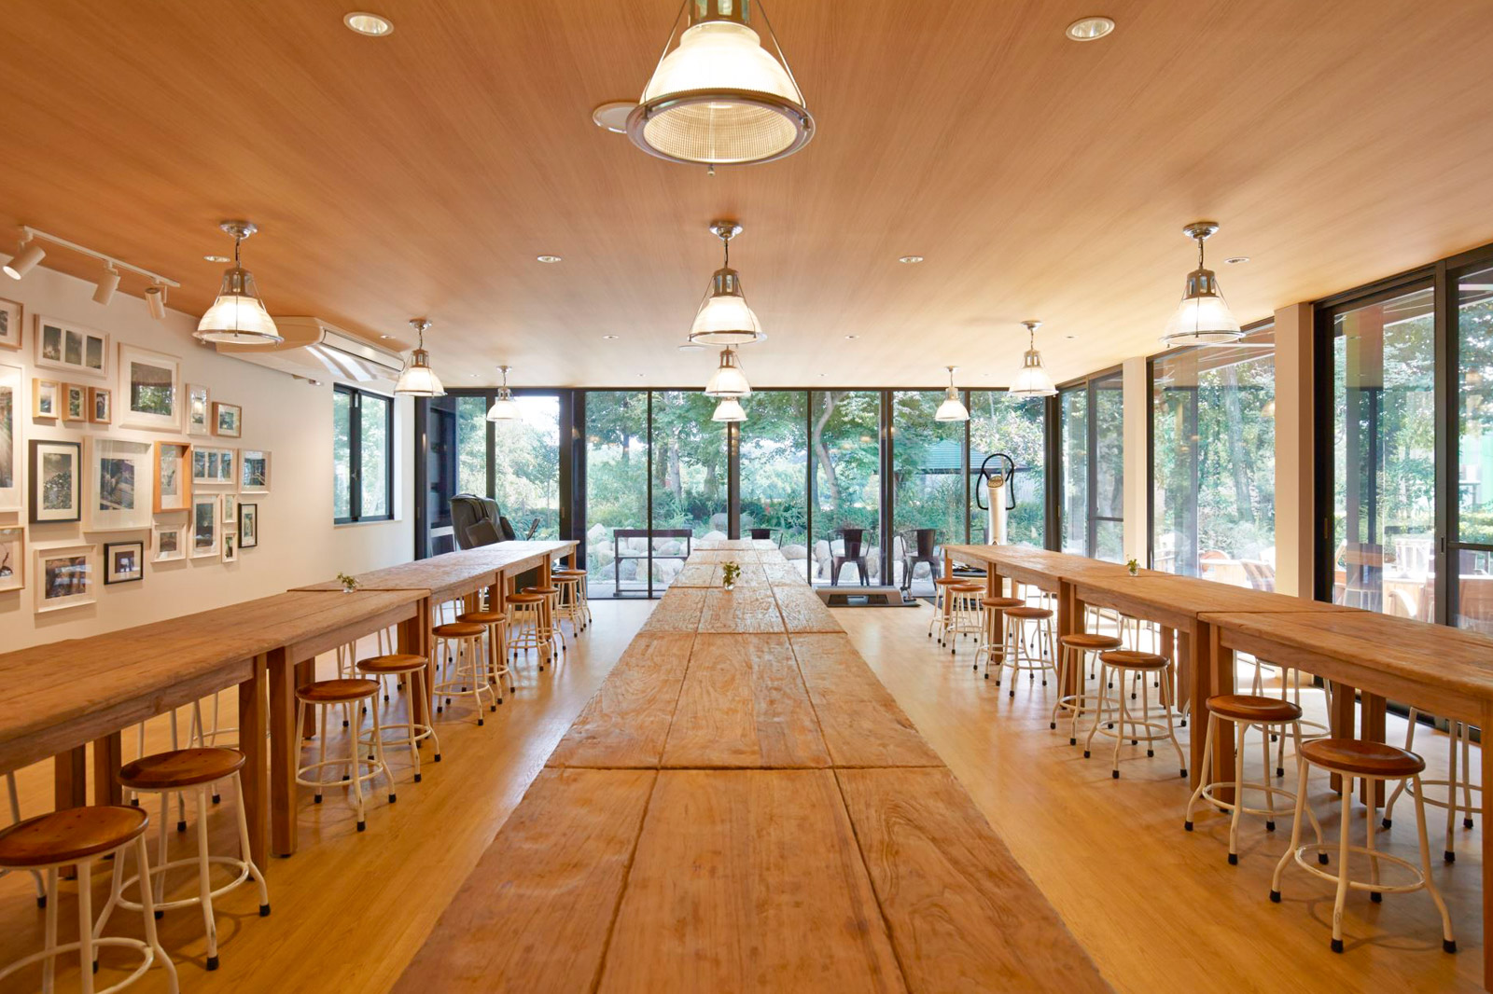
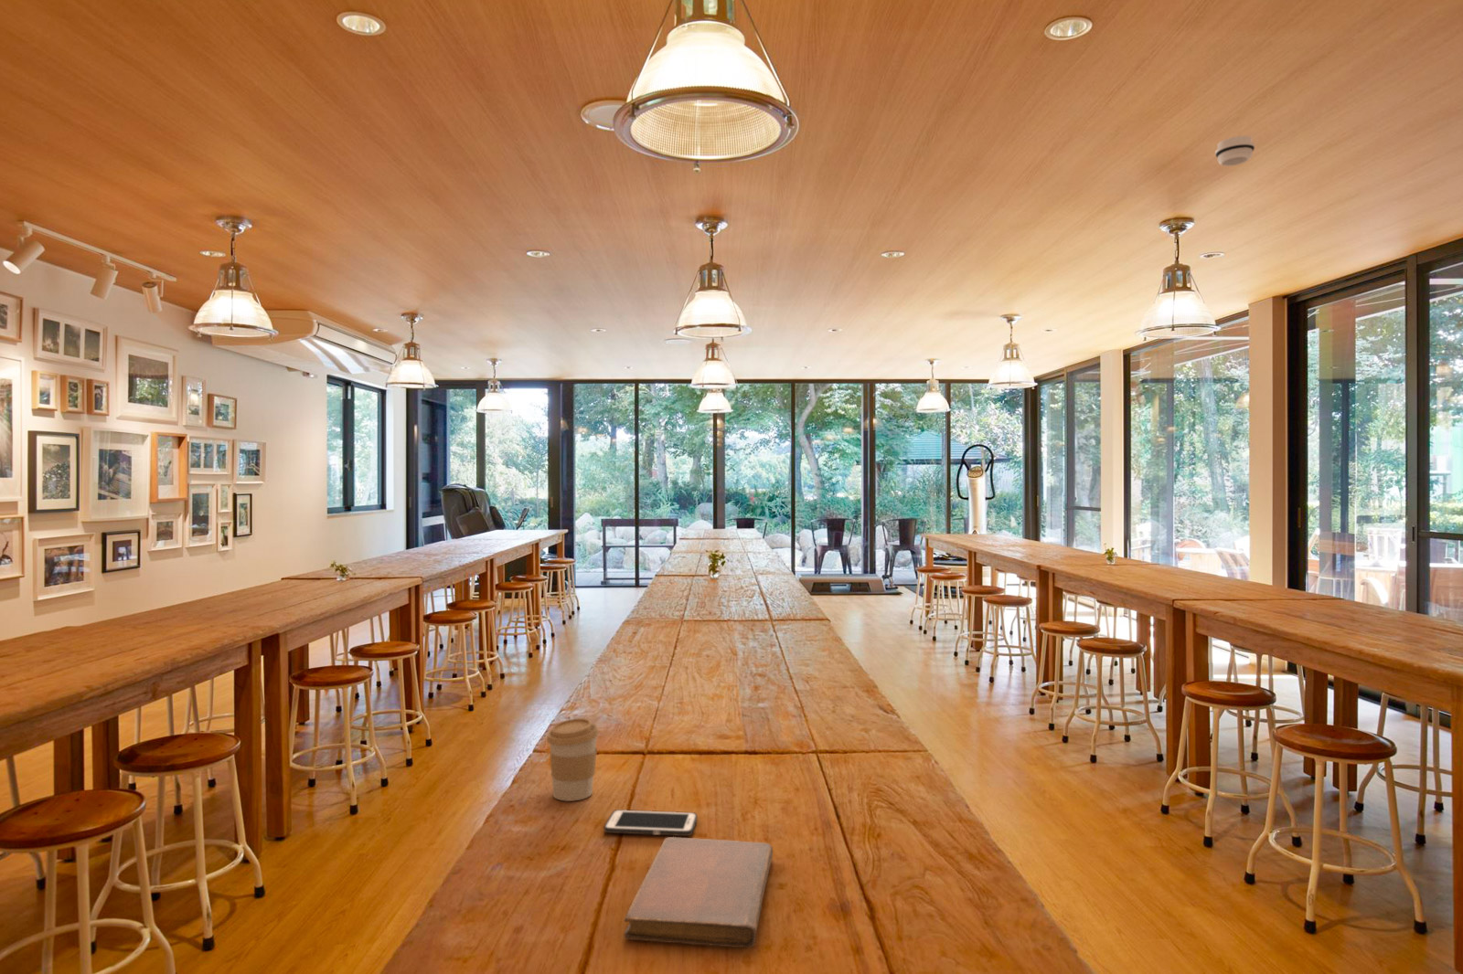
+ coffee cup (572, 758)
+ smoke detector (1235, 151)
+ notebook (705, 885)
+ cell phone (652, 822)
